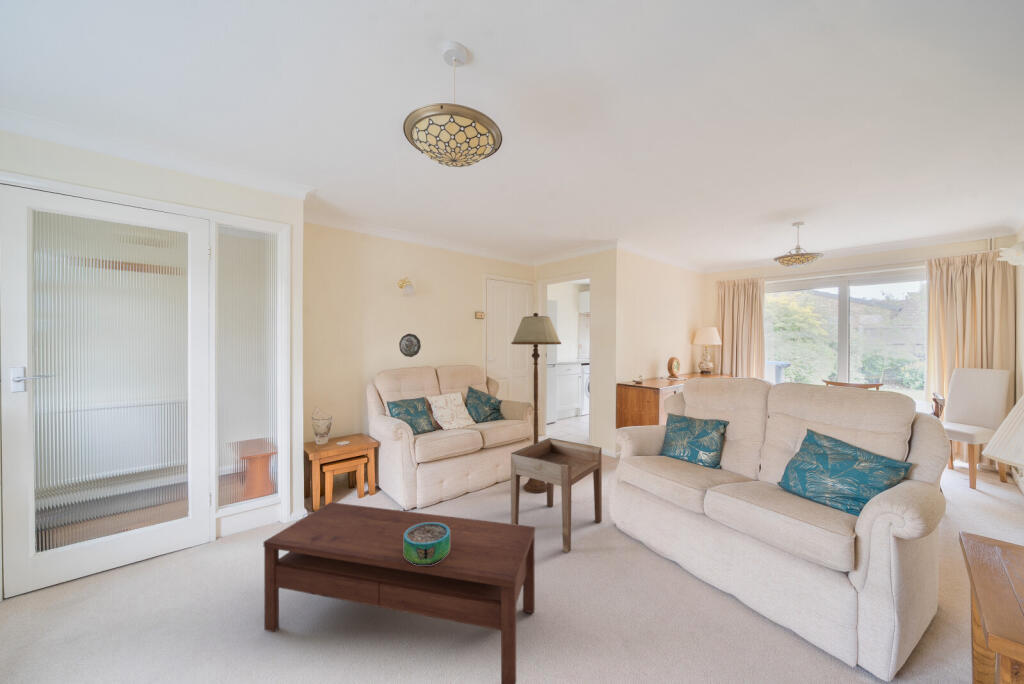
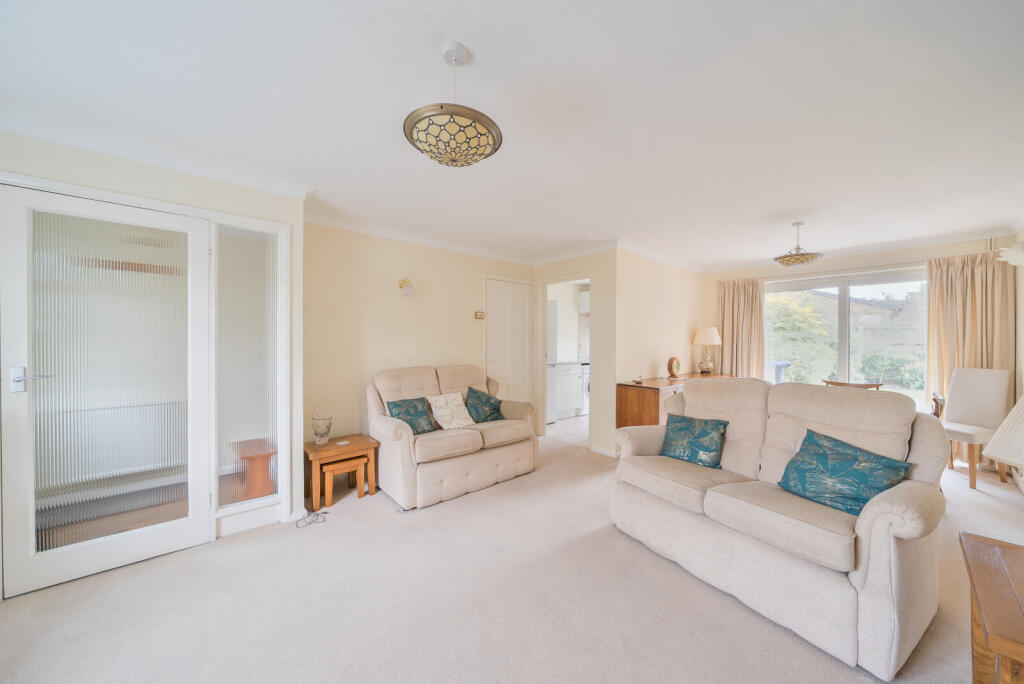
- floor lamp (536, 400)
- decorative bowl (427, 542)
- decorative plate (409, 345)
- side table (559, 485)
- coffee table (404, 576)
